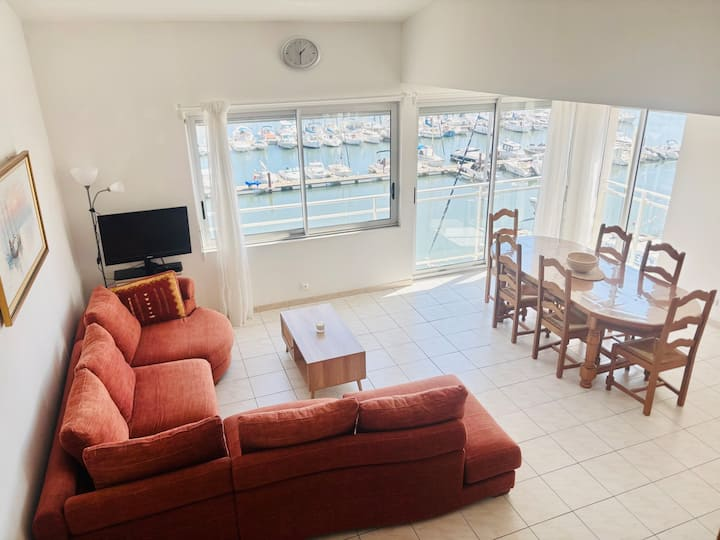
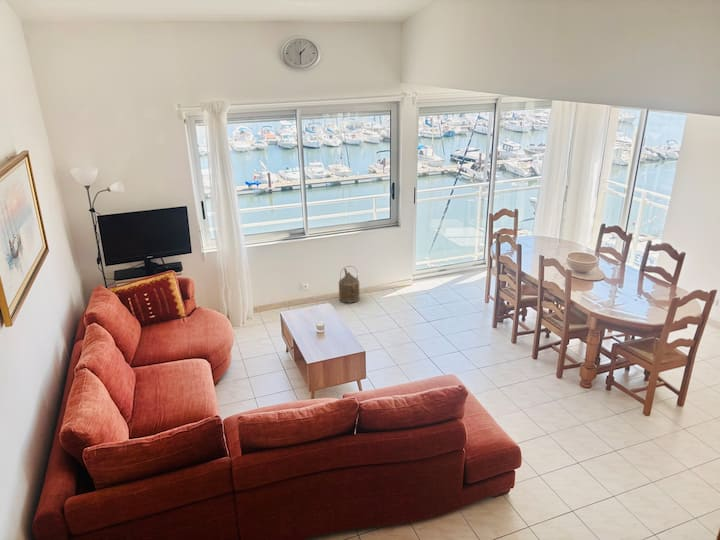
+ watering can (349, 283)
